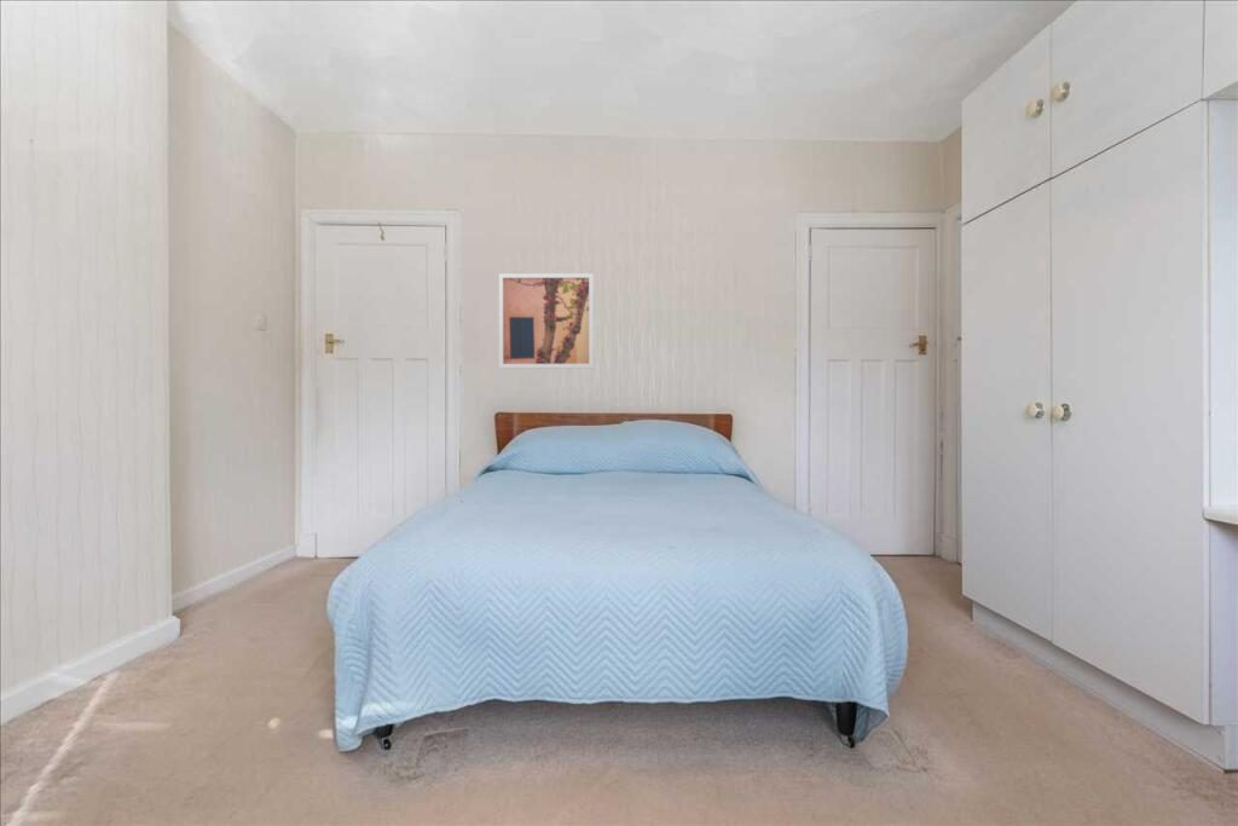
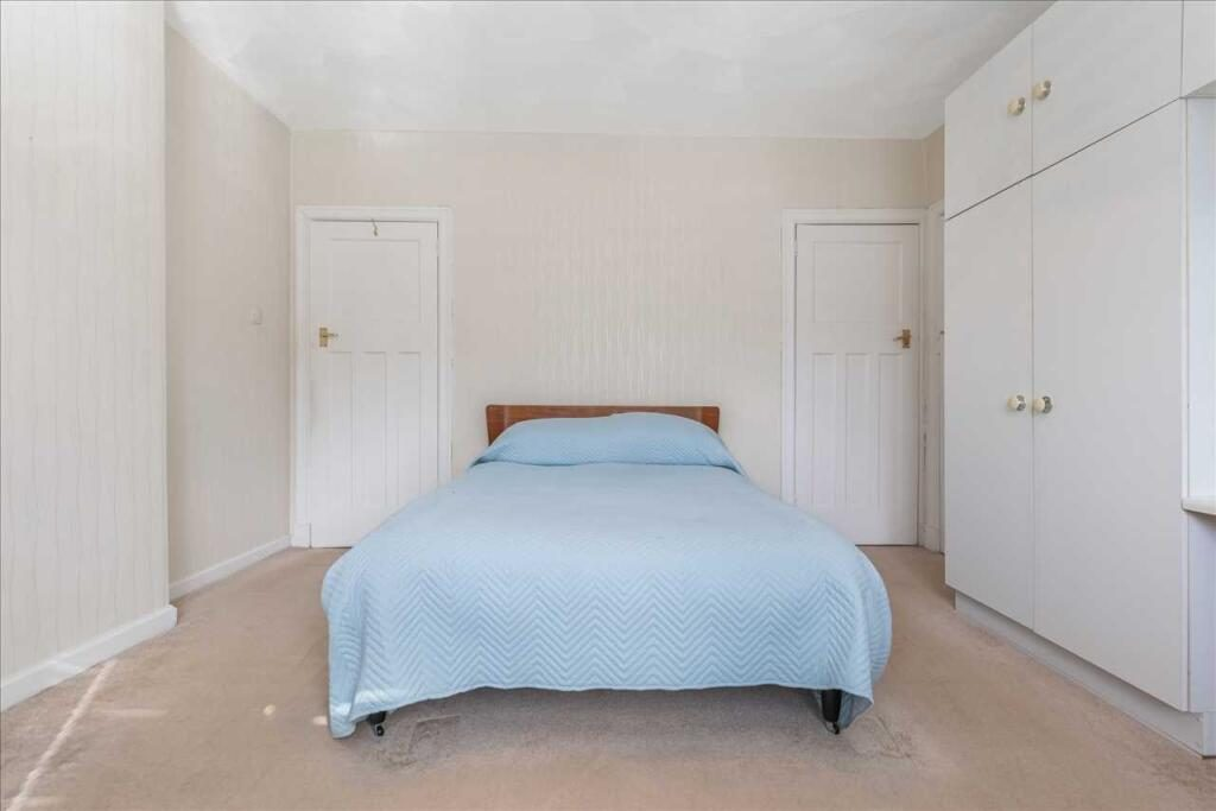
- wall art (546, 320)
